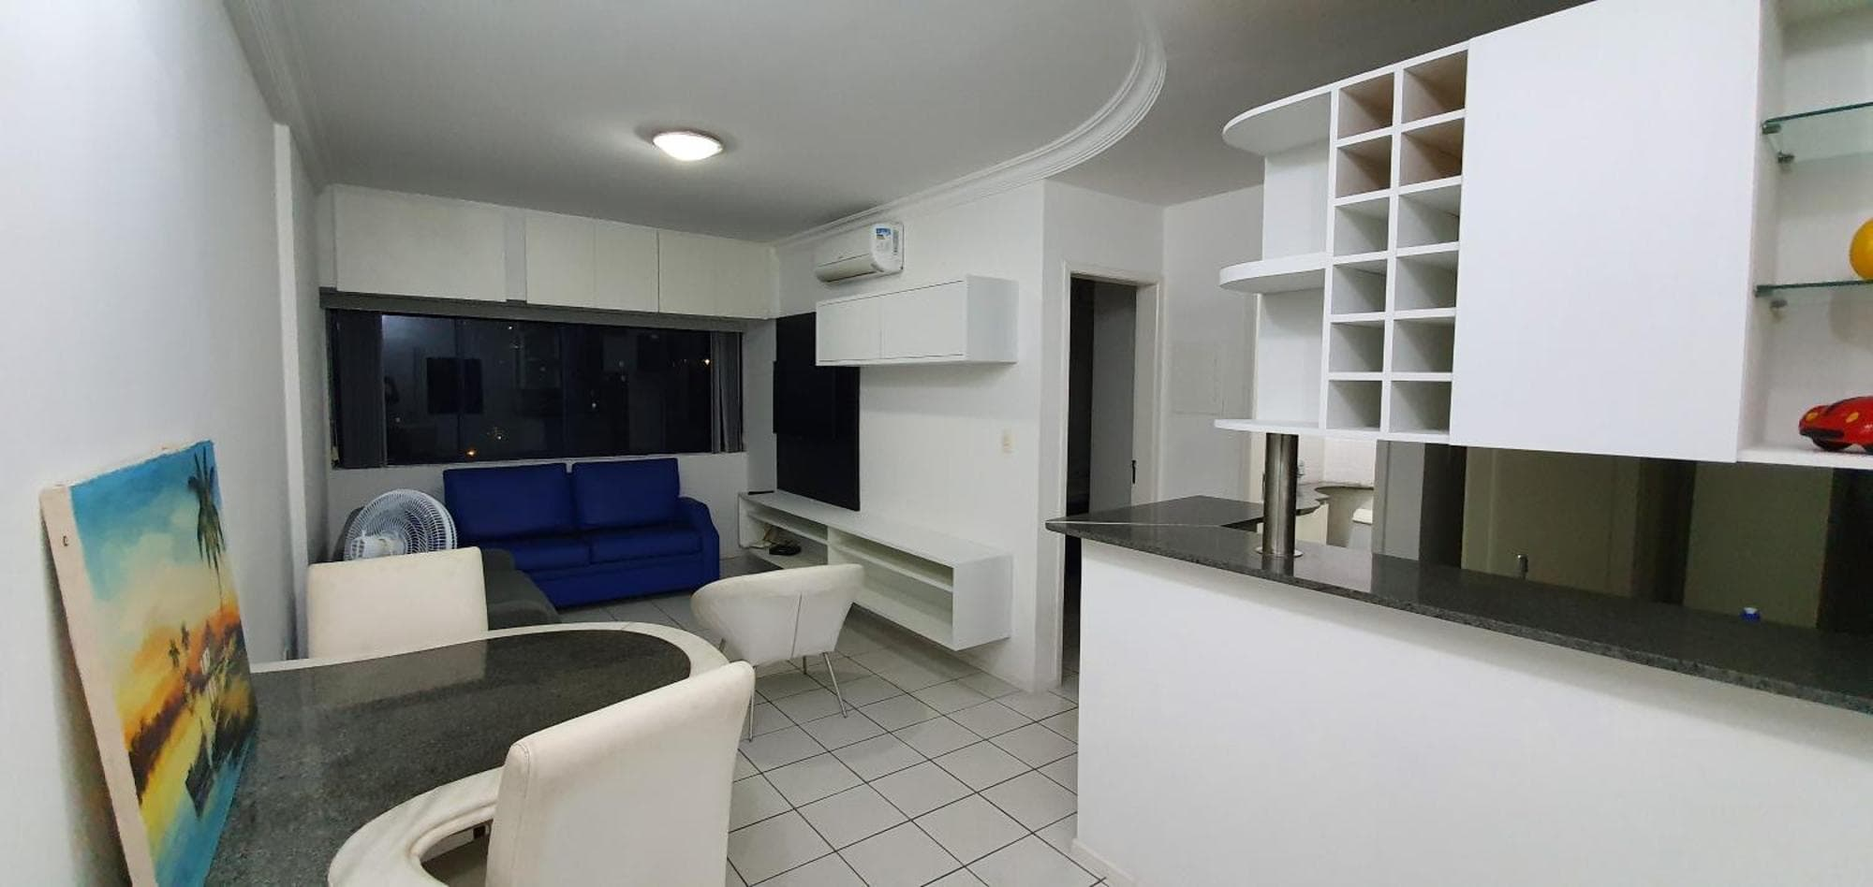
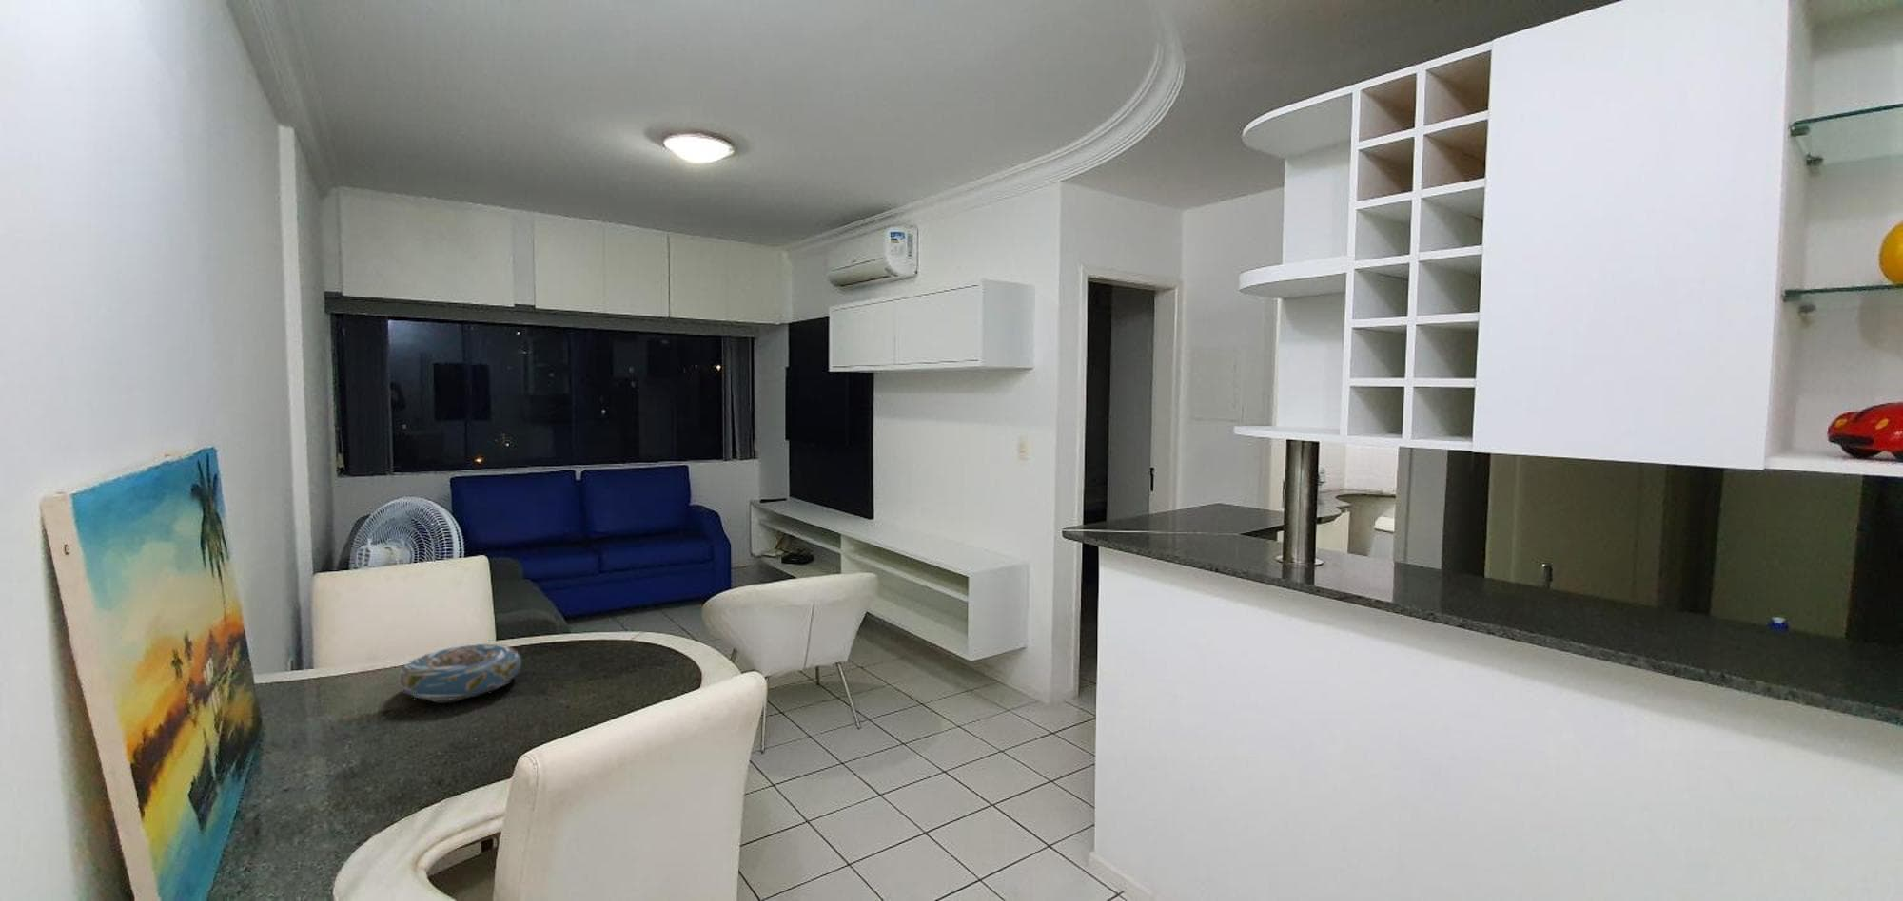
+ decorative bowl (462, 671)
